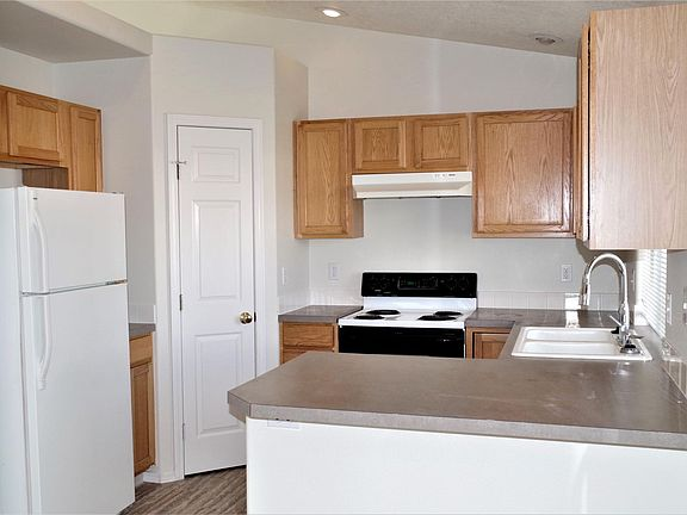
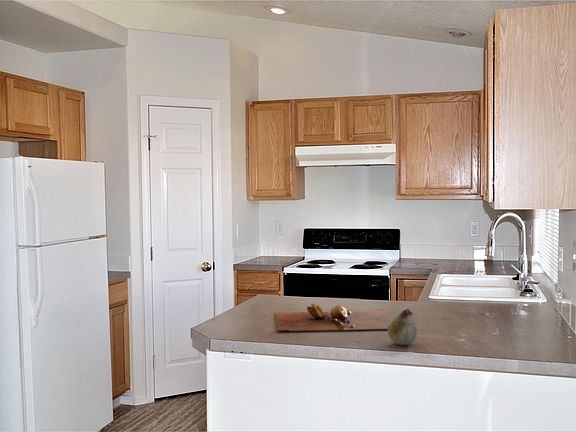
+ fruit (402, 325)
+ cutting board (334, 312)
